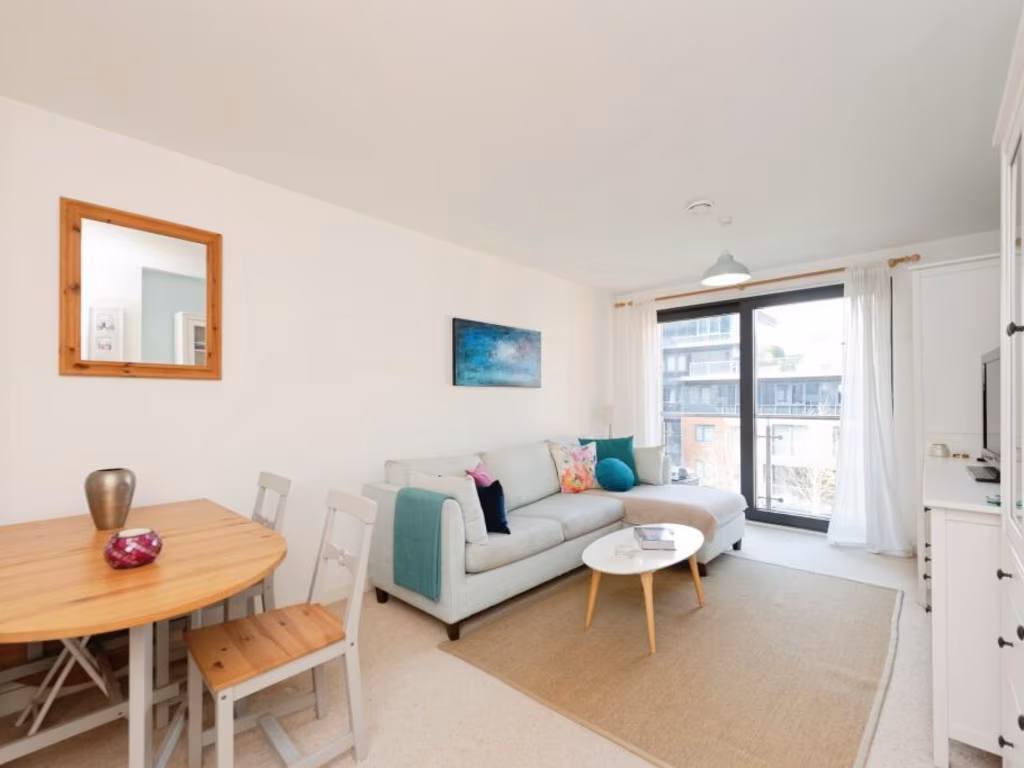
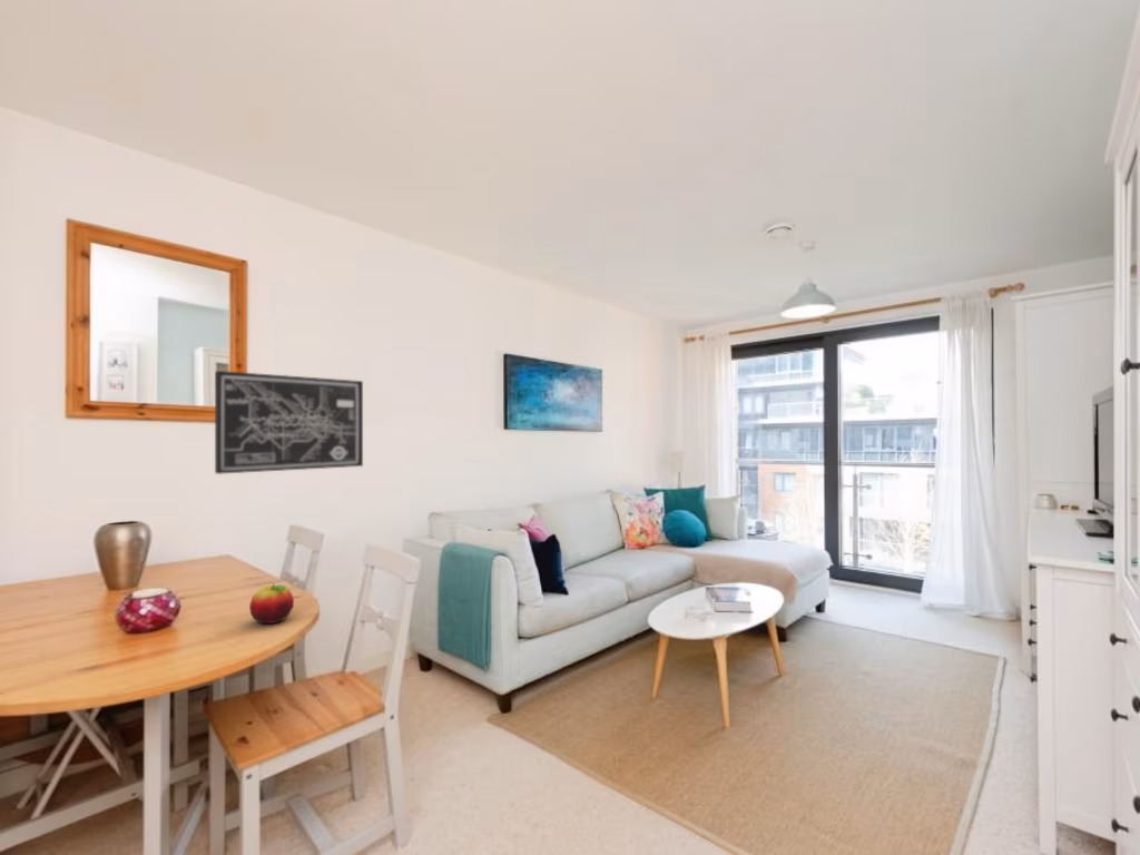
+ wall art (295, 423)
+ fruit (272, 602)
